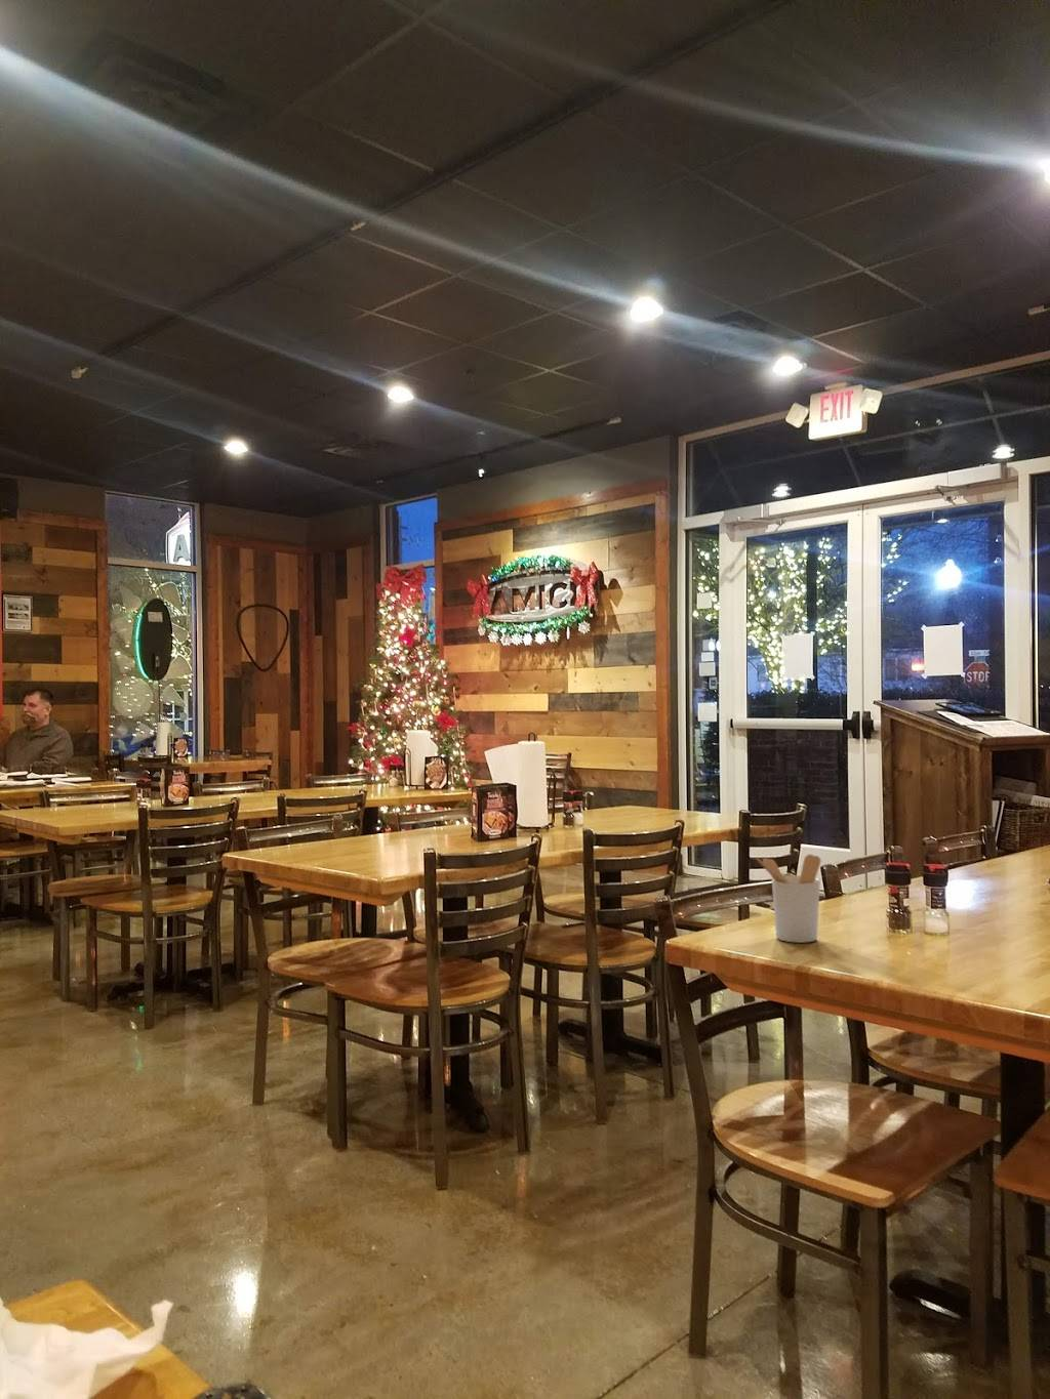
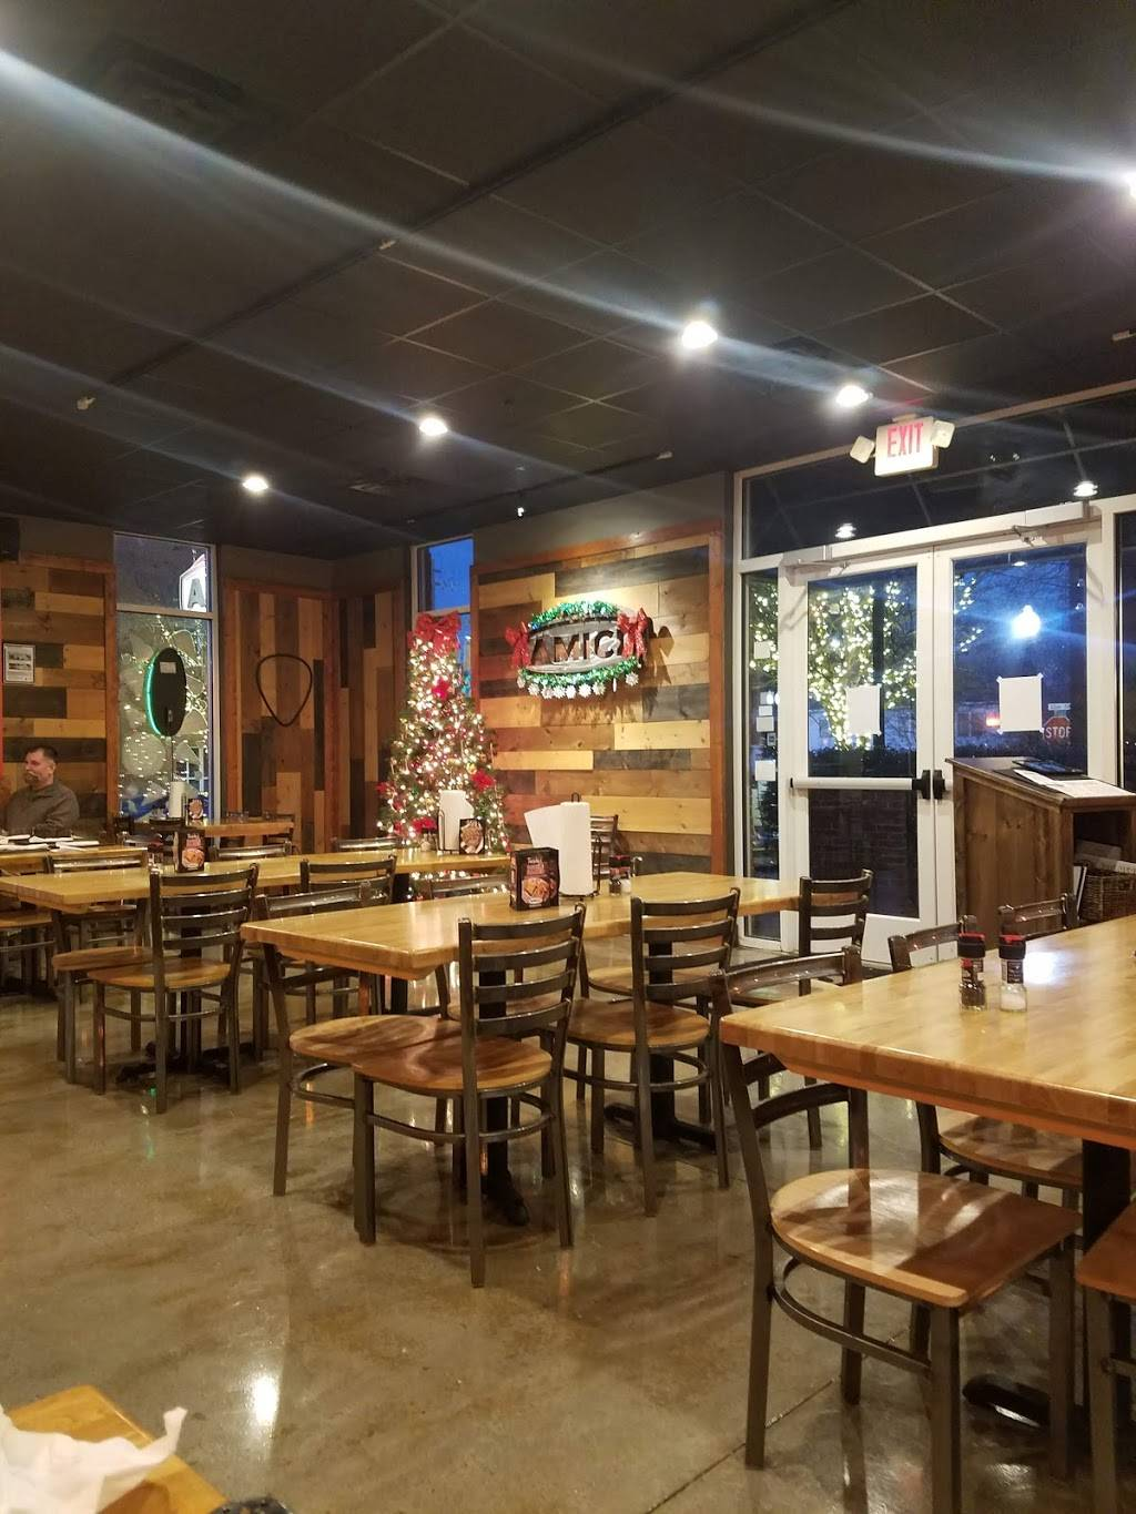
- utensil holder (785, 895)
